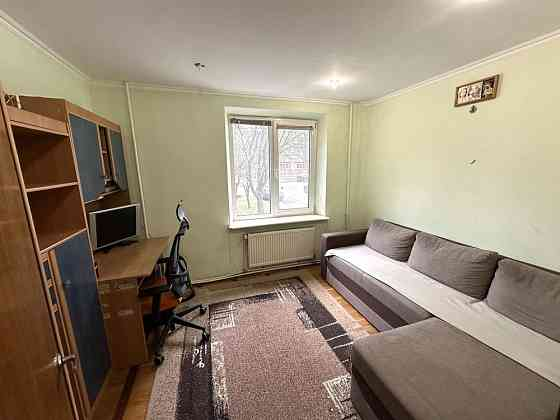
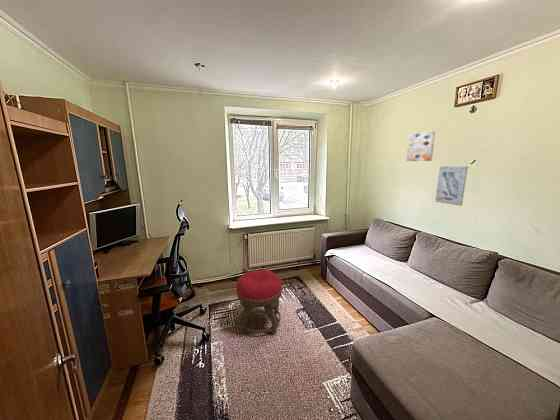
+ wall art (419, 147)
+ stool (259, 300)
+ wall art (450, 185)
